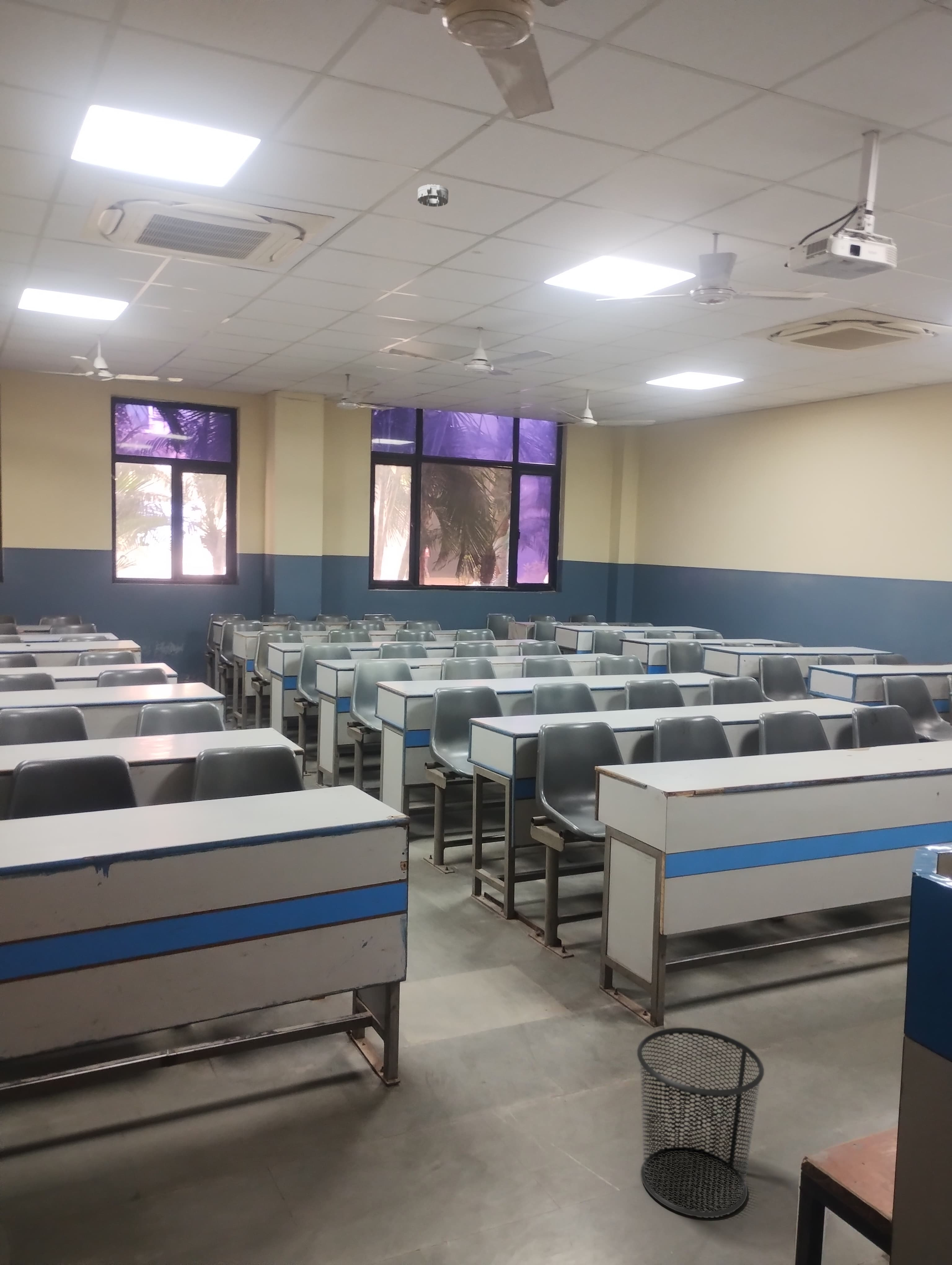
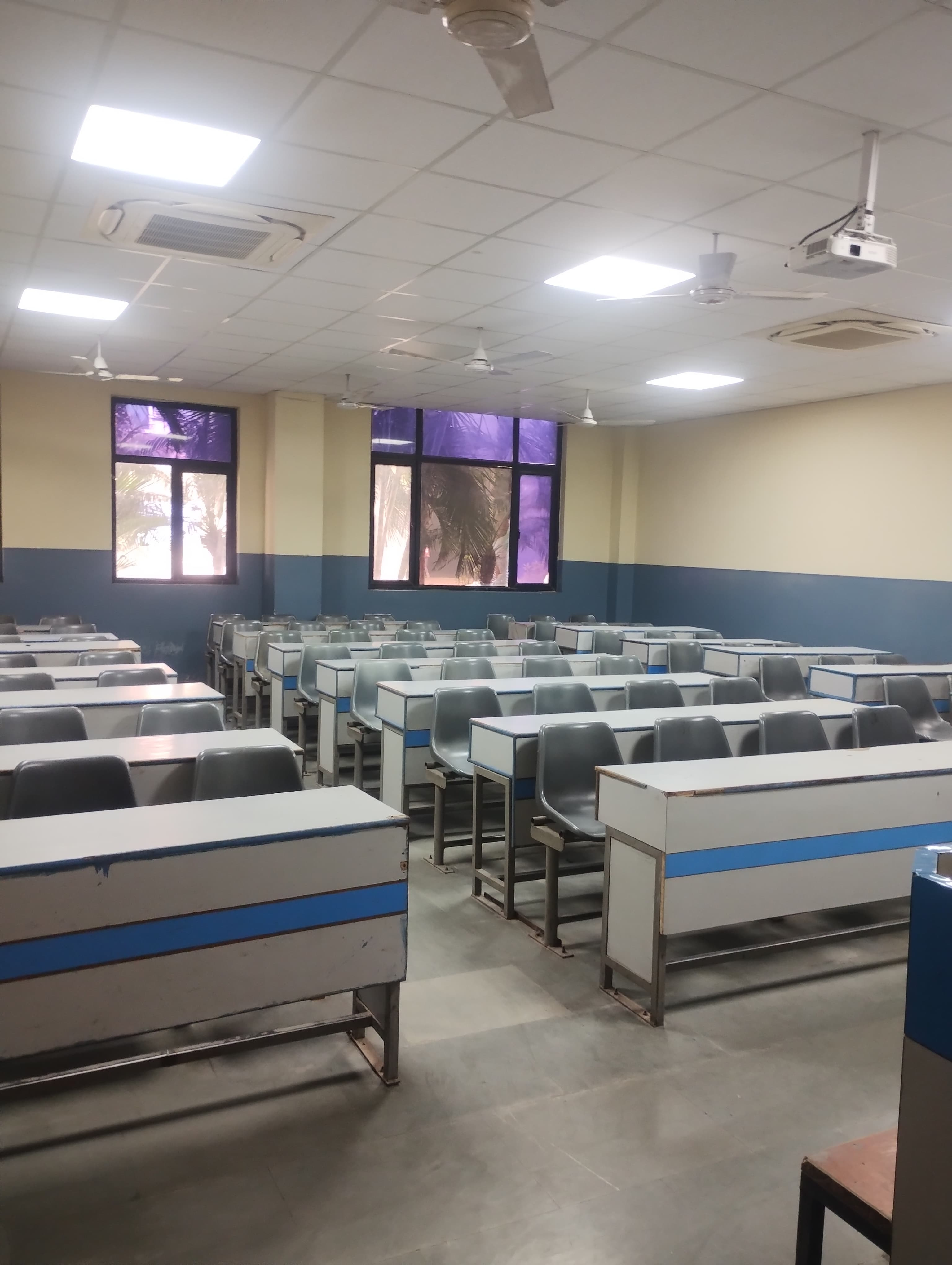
- smoke detector (433, 195)
- waste bin (696, 1120)
